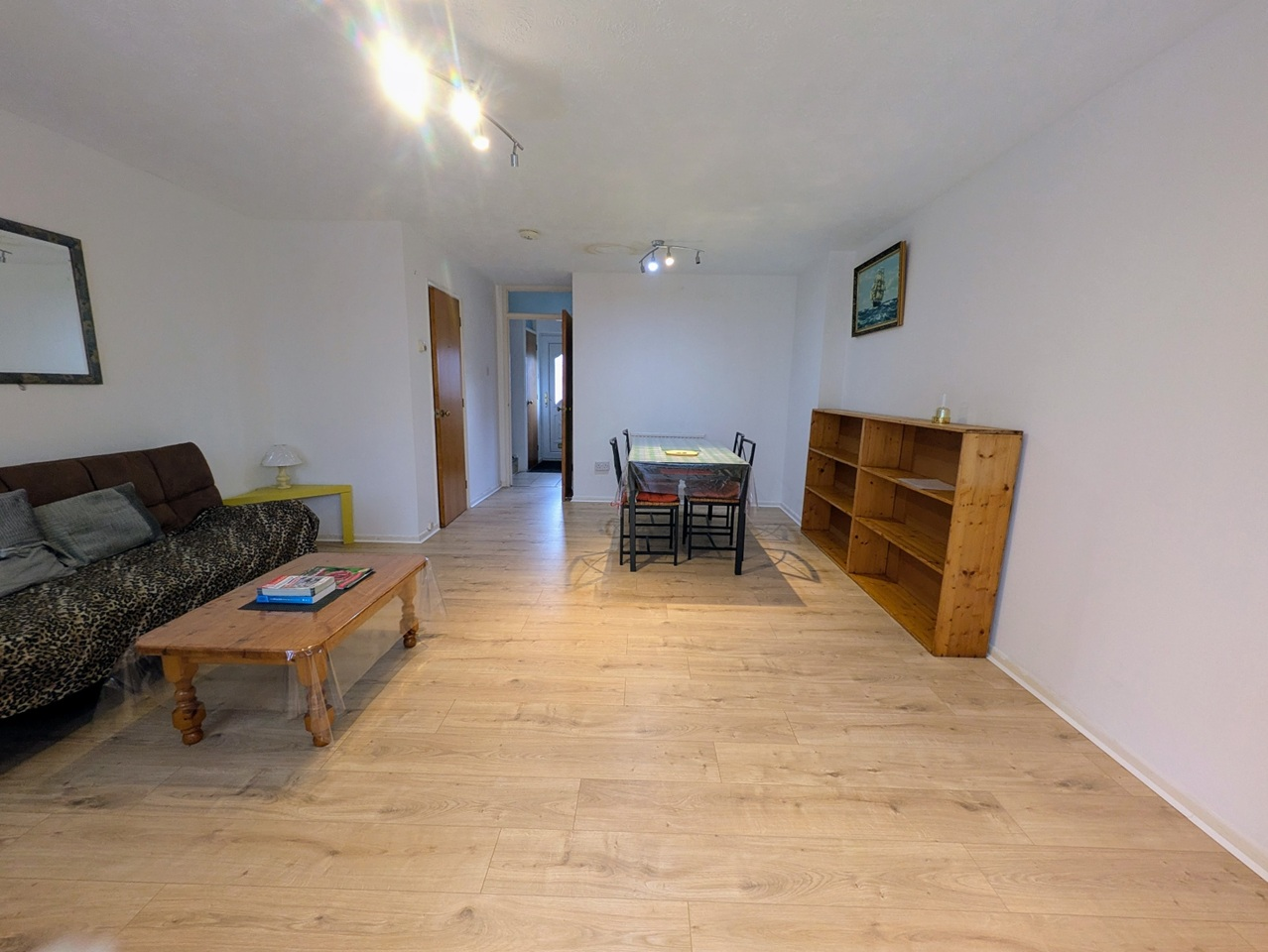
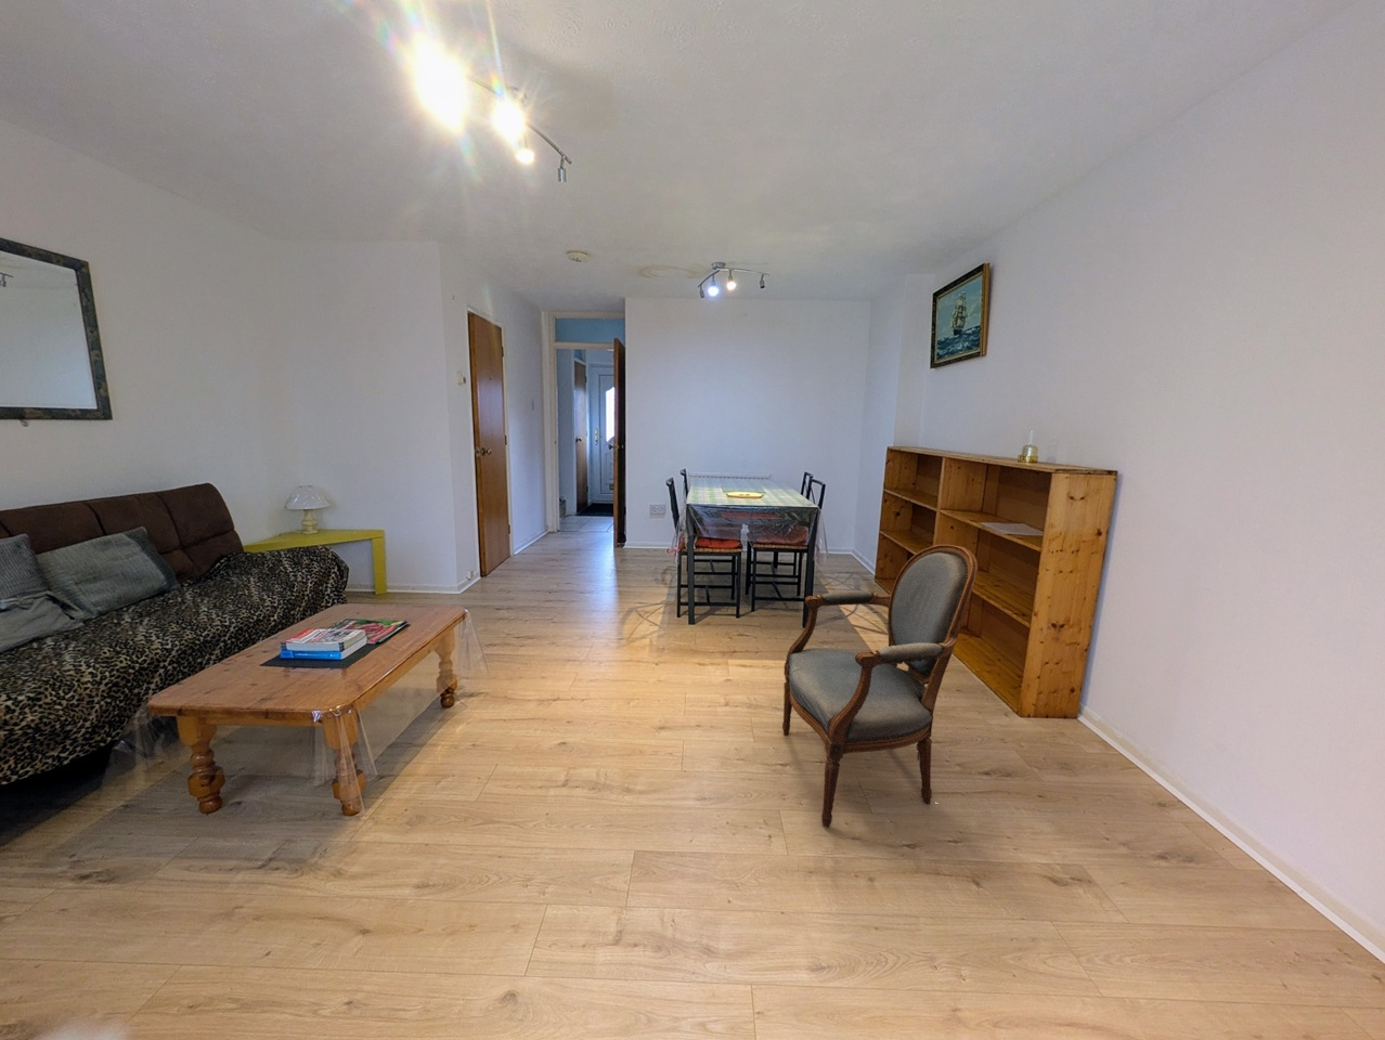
+ armchair (873, 664)
